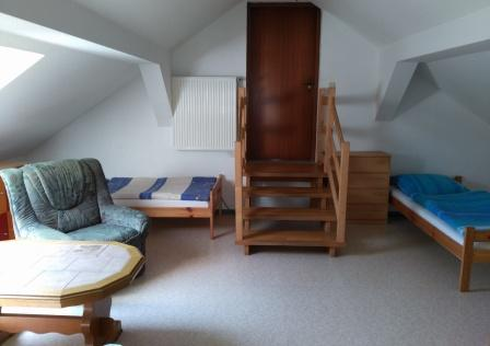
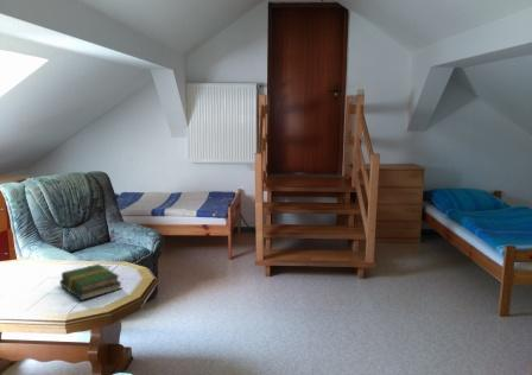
+ book (90, 280)
